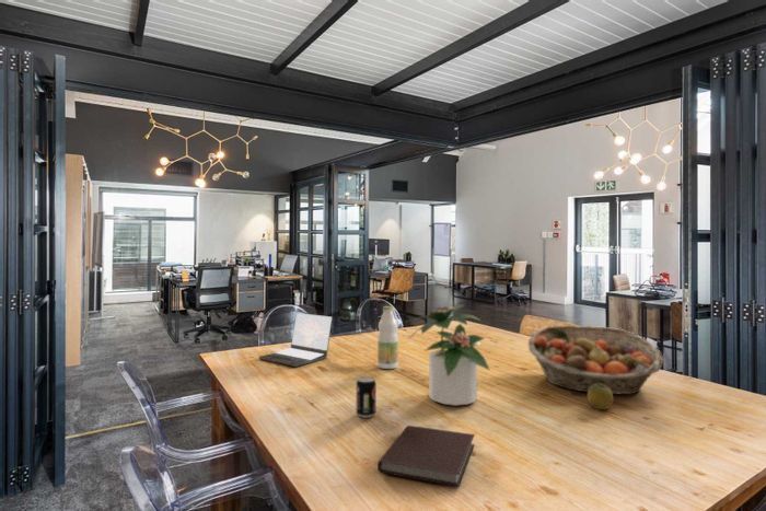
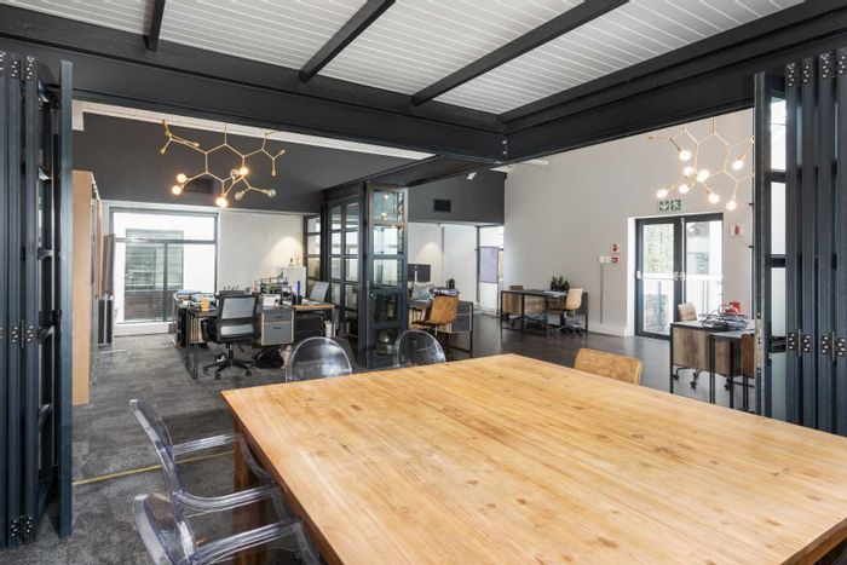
- bottle (387, 336)
- fruit (600, 396)
- beverage can (365, 396)
- laptop (295, 337)
- fruit basket (591, 357)
- notebook (429, 452)
- potted plant (446, 350)
